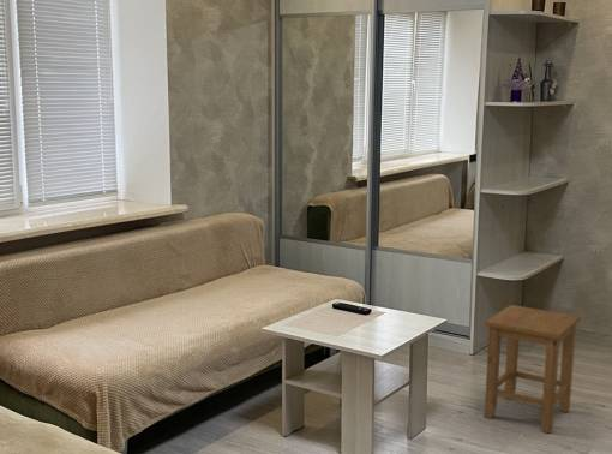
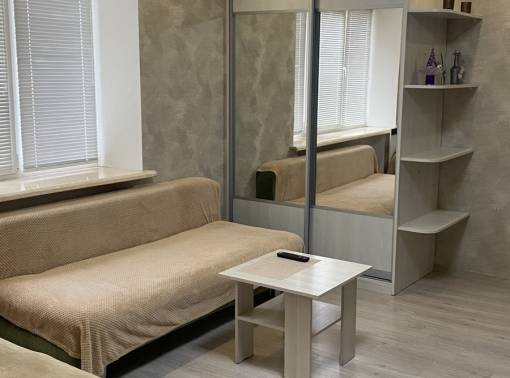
- stool (530, 374)
